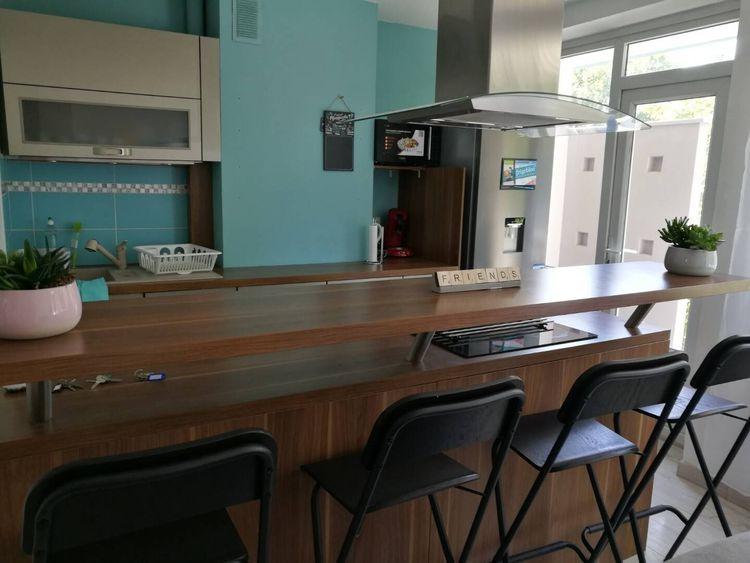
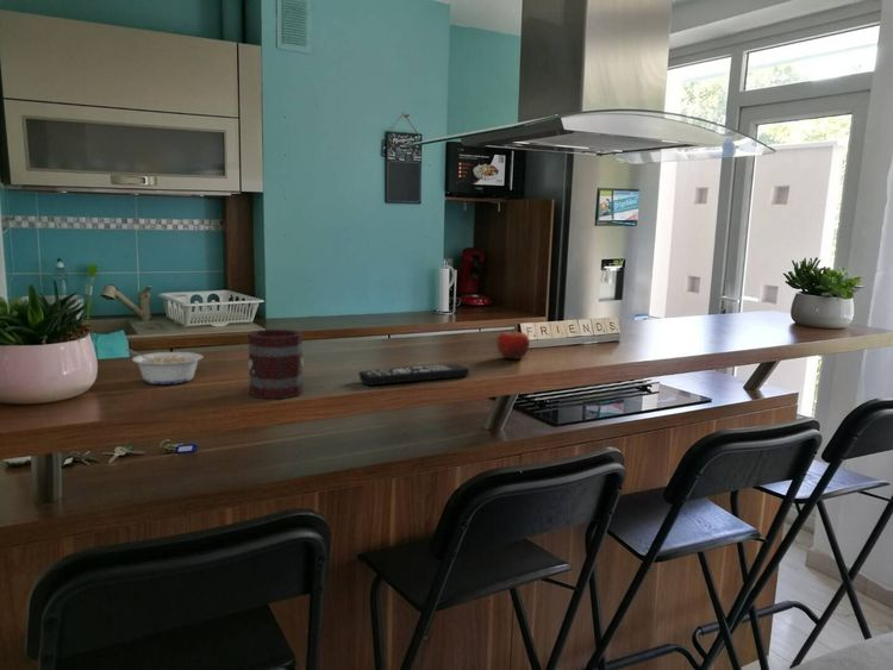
+ remote control (414, 374)
+ legume (166, 367)
+ fruit (513, 342)
+ mug (274, 361)
